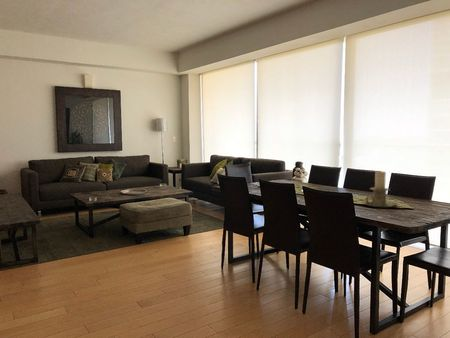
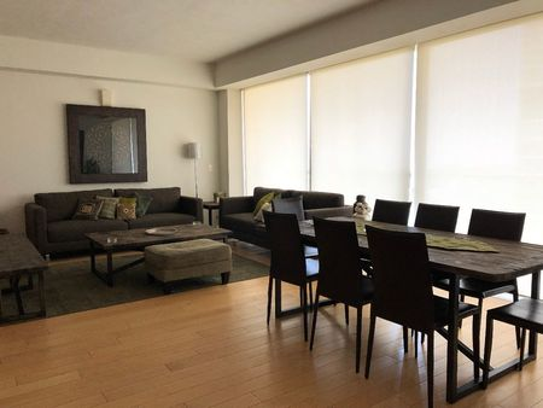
- candle holder (380, 188)
